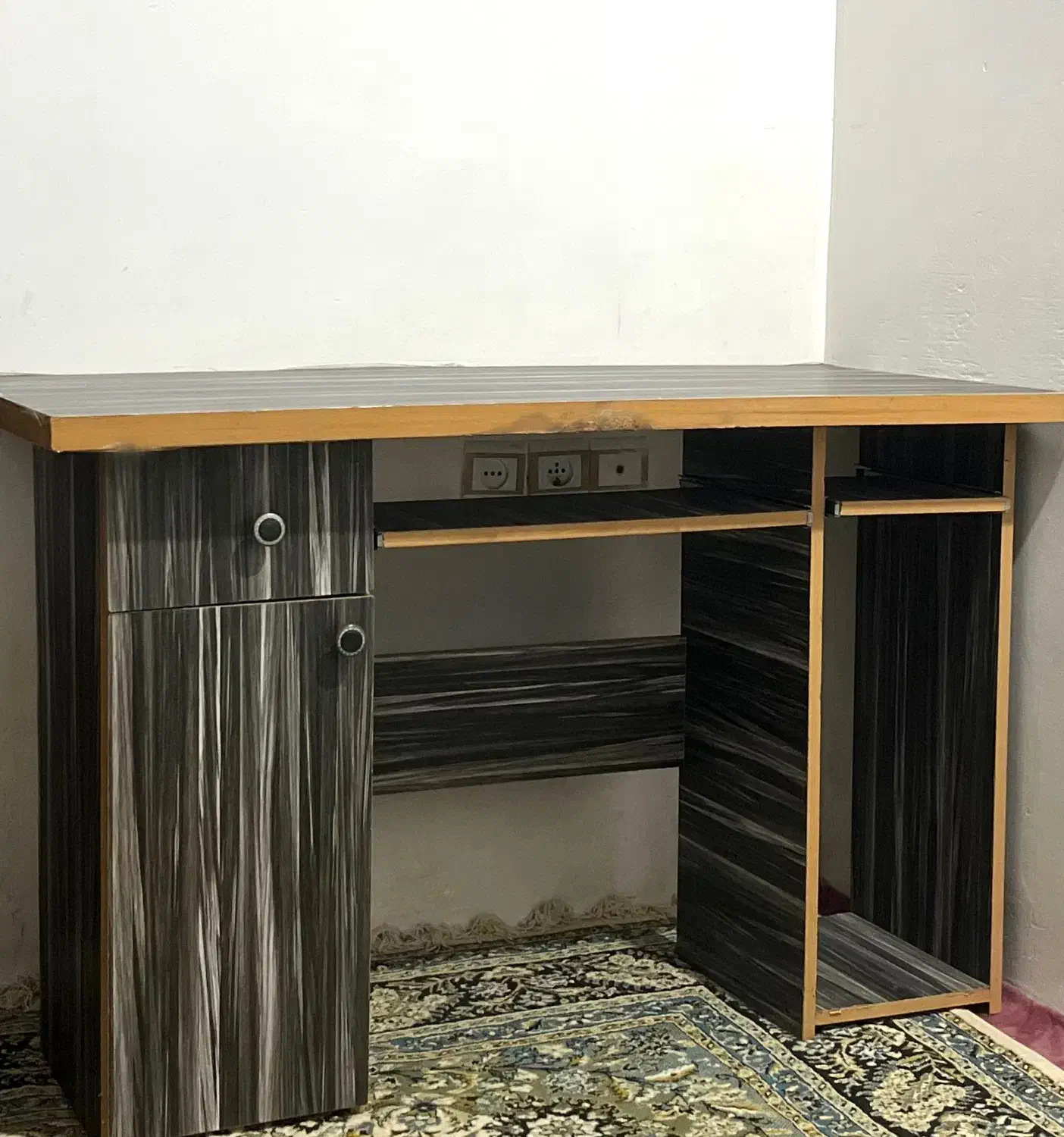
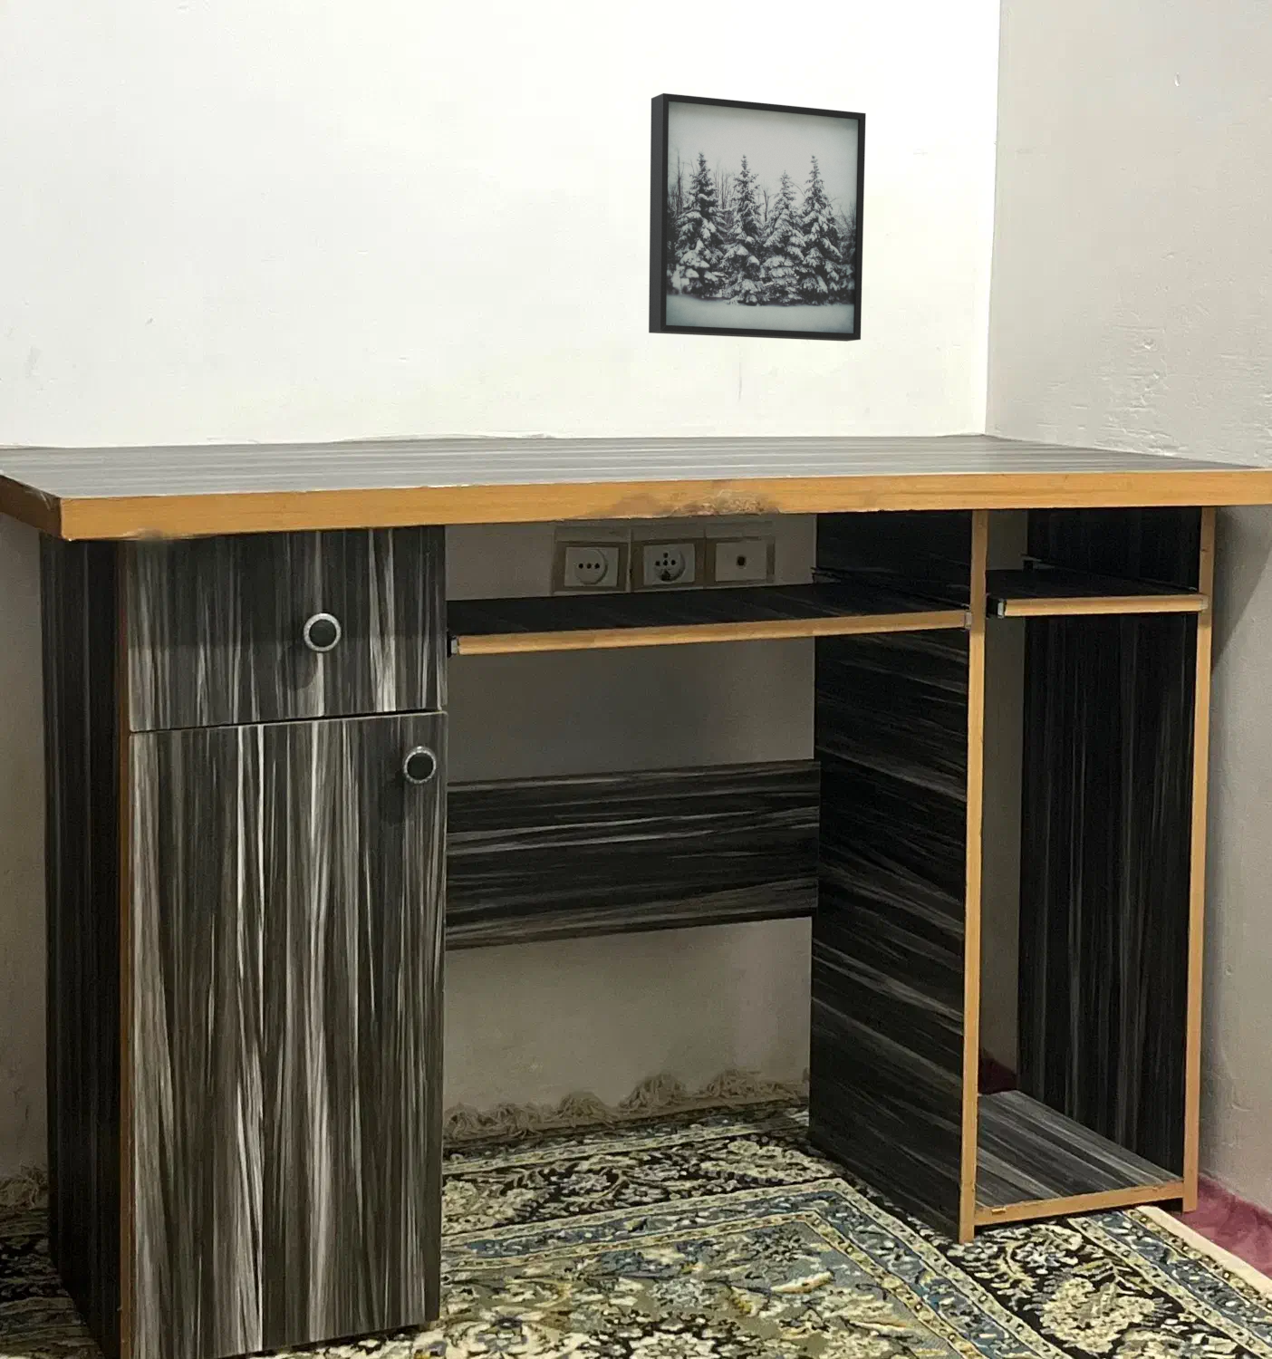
+ wall art (758, 221)
